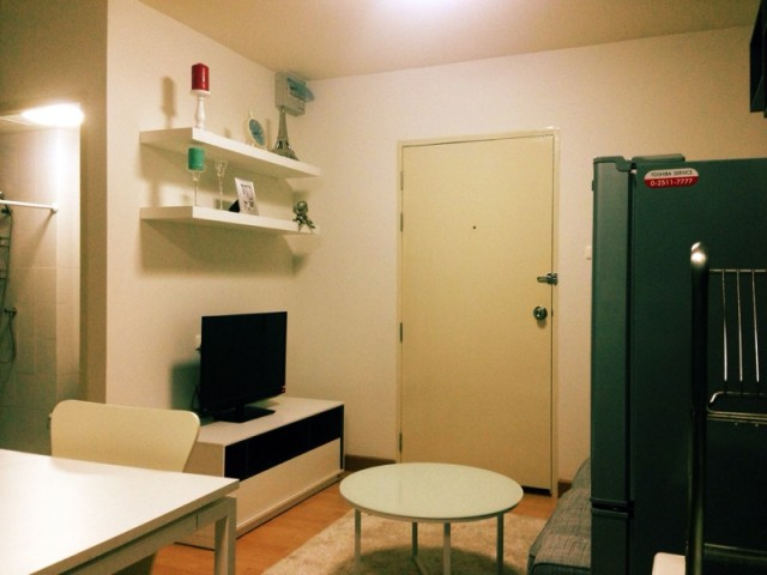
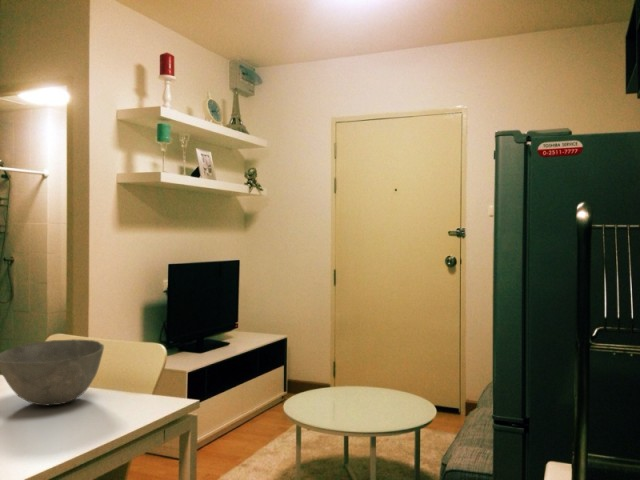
+ bowl (52, 374)
